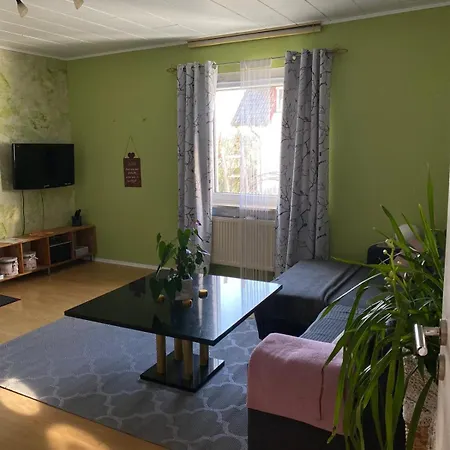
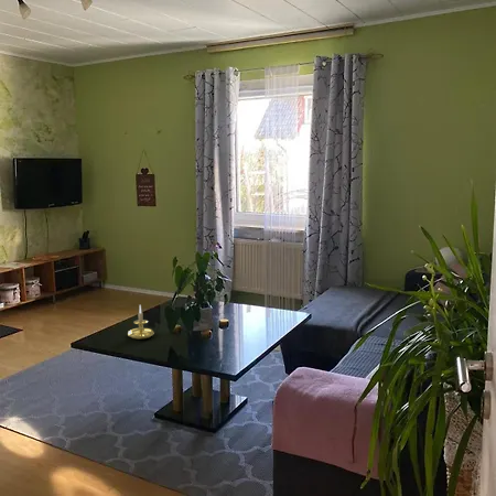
+ candle holder (141, 321)
